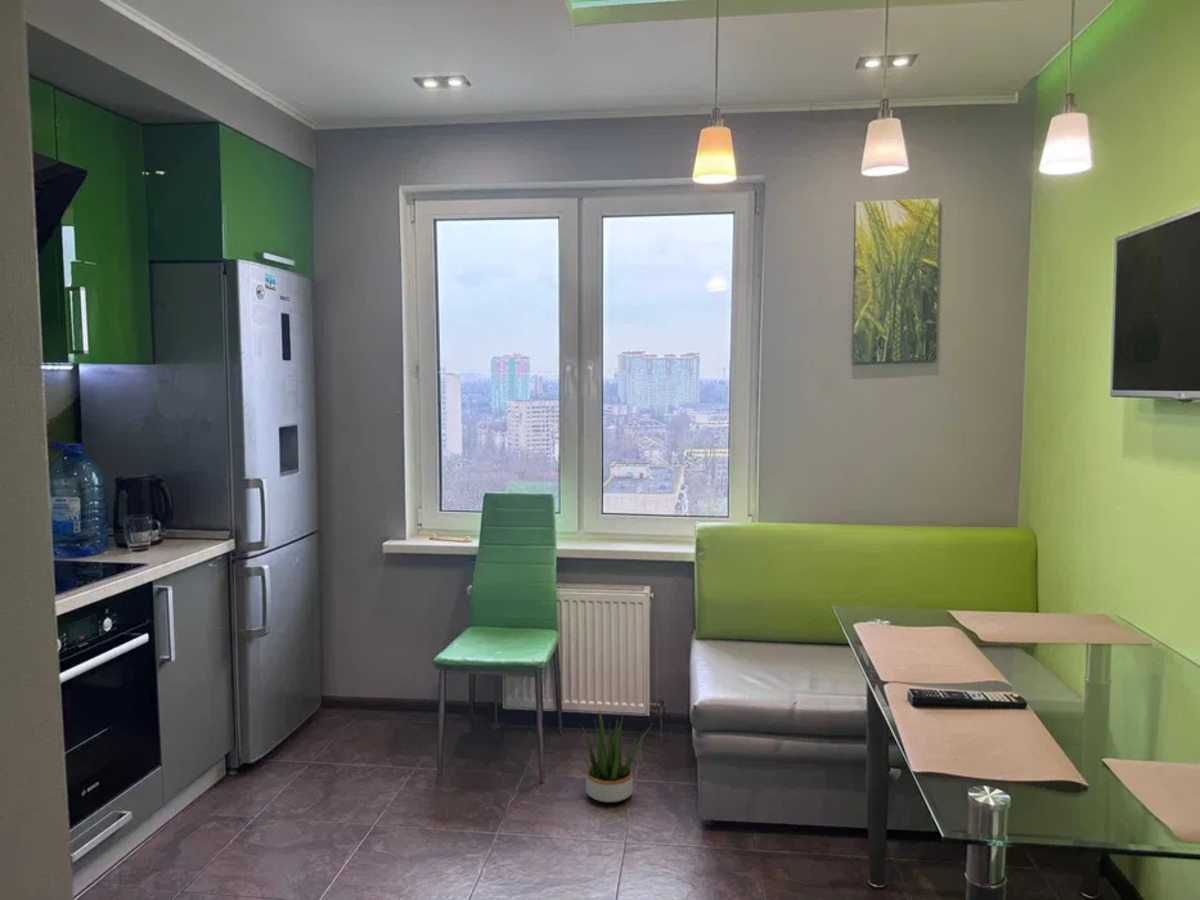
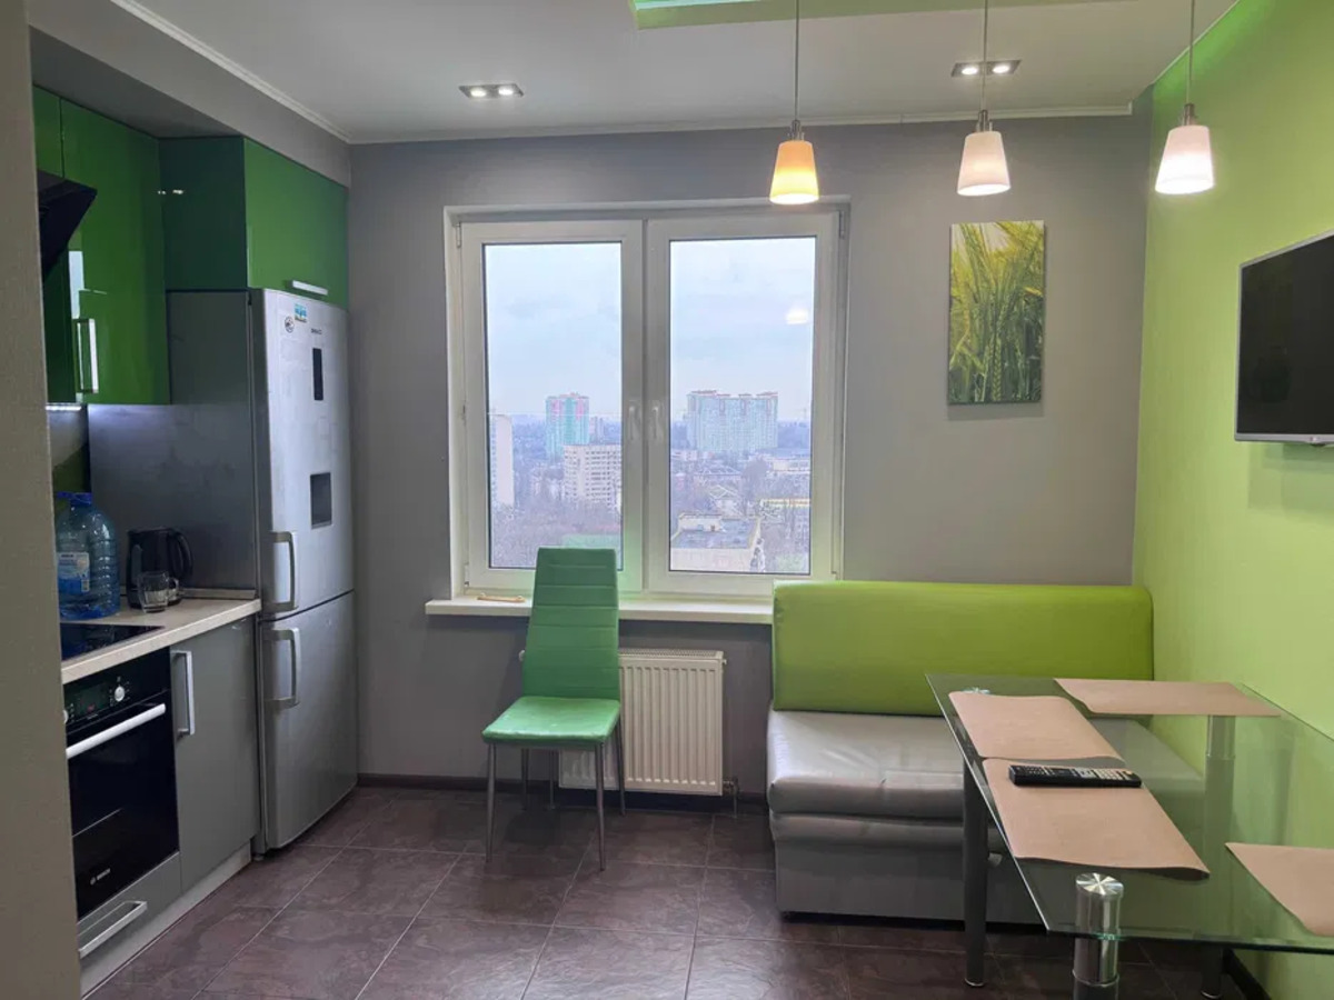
- potted plant (609, 756)
